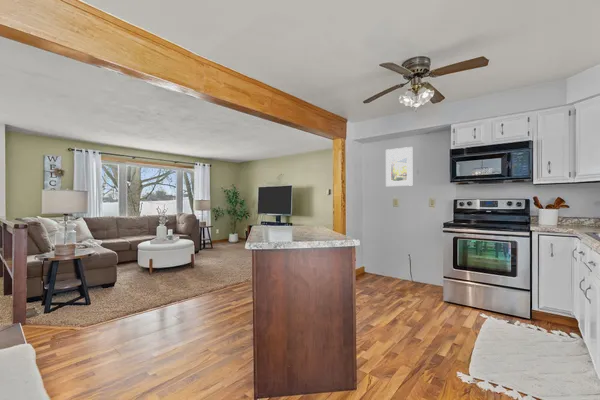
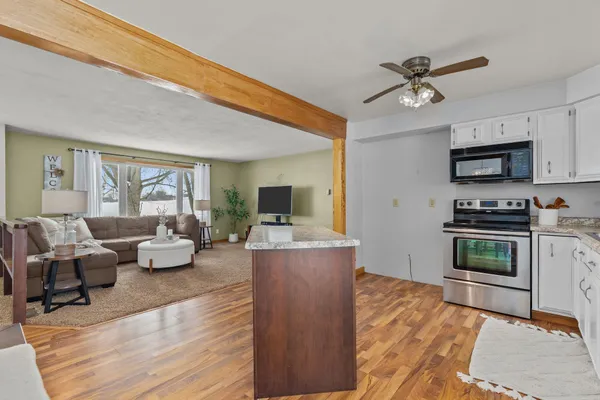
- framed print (398, 167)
